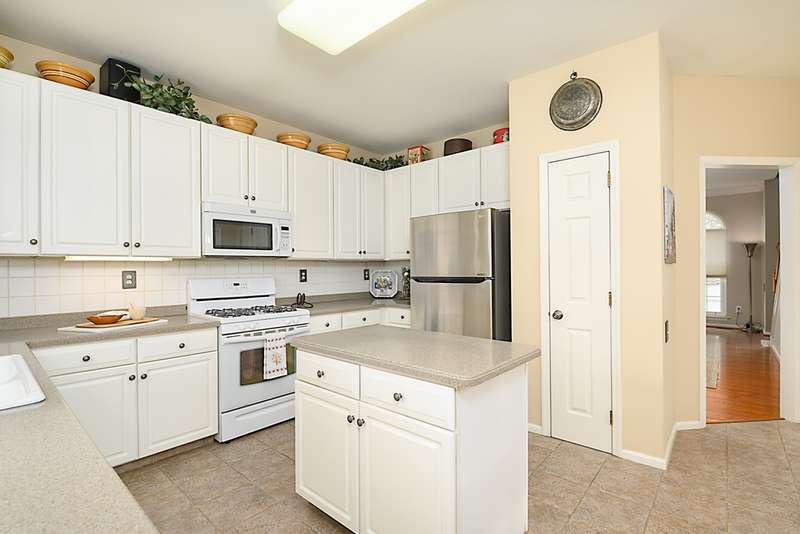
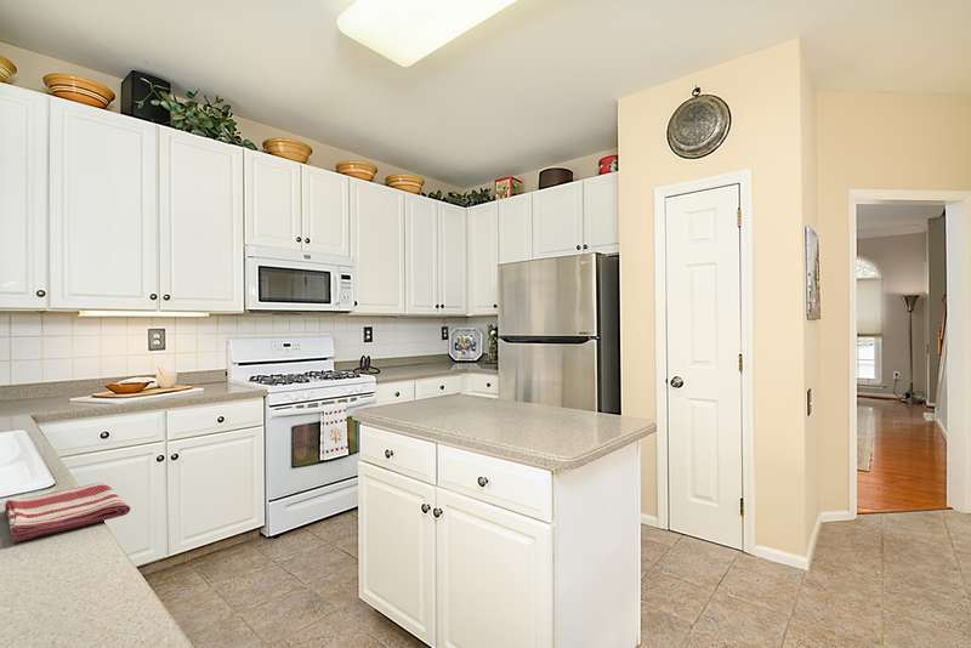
+ dish towel (66, 505)
